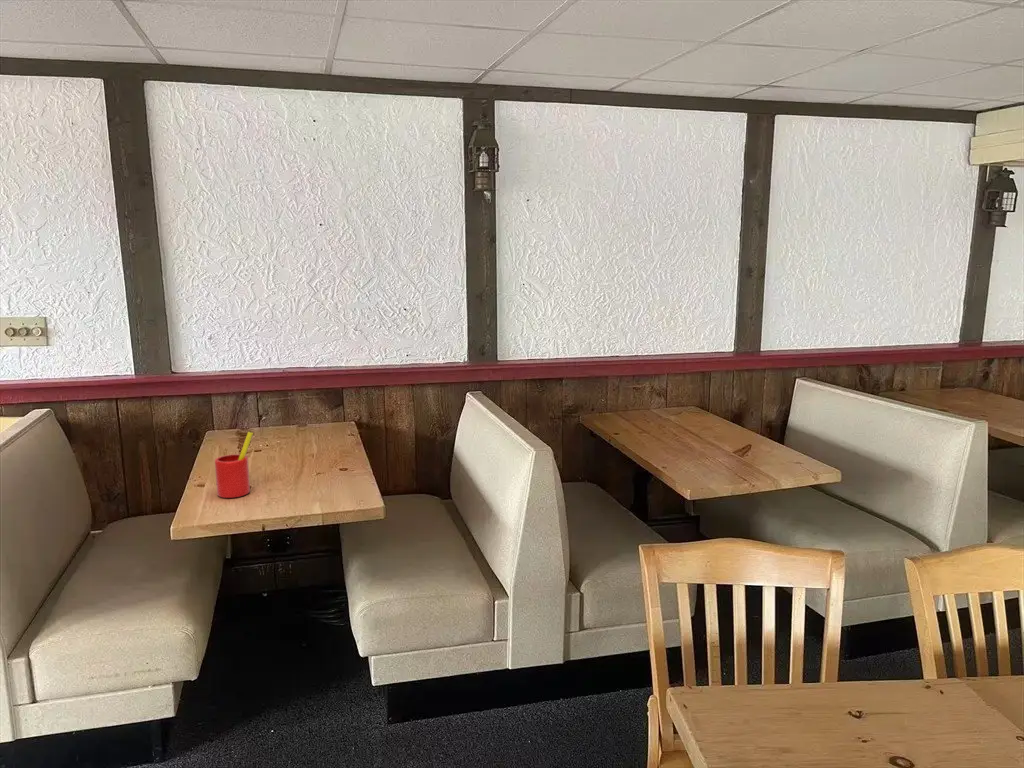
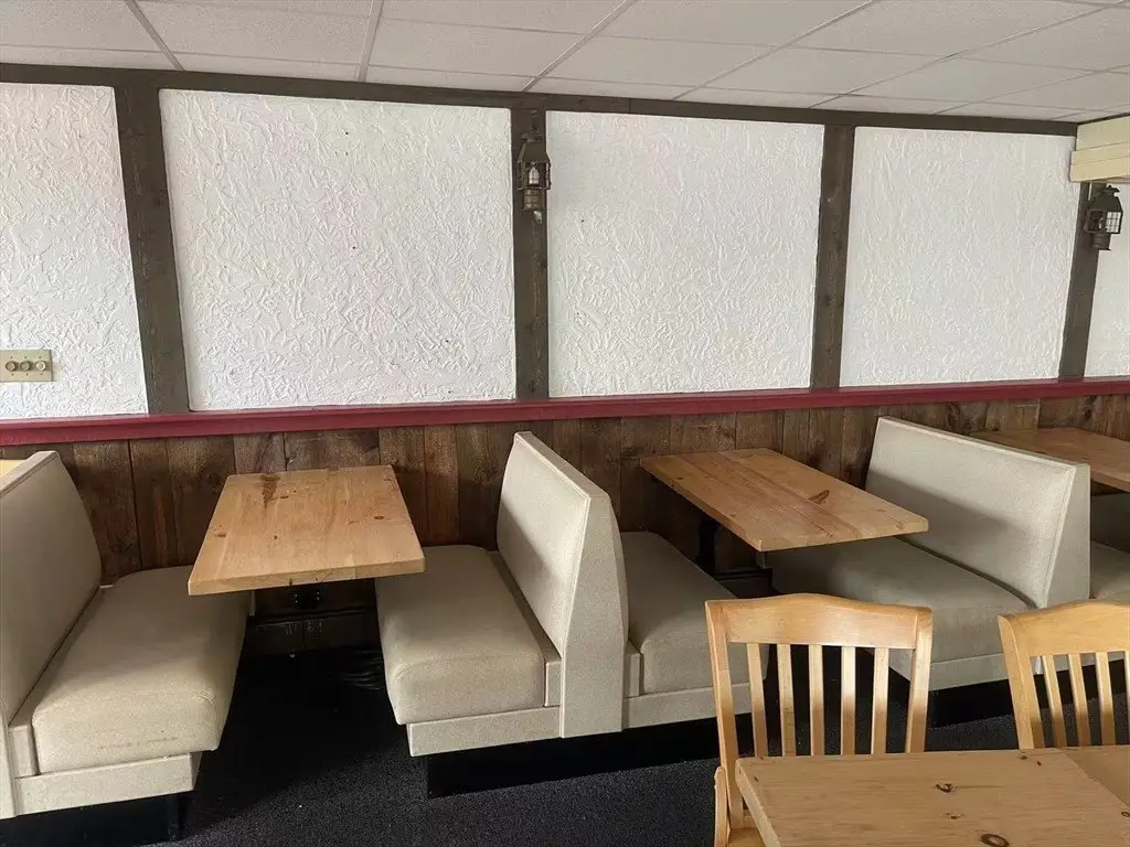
- straw (235, 463)
